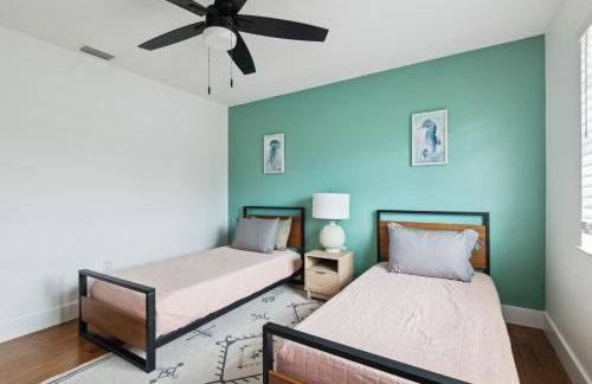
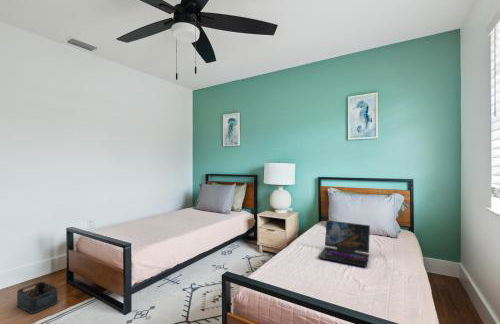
+ laptop (344, 241)
+ storage bin (37, 296)
